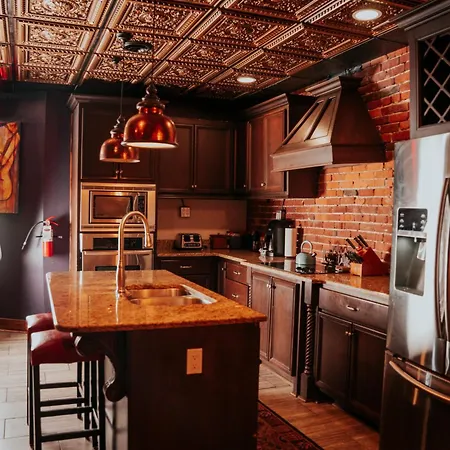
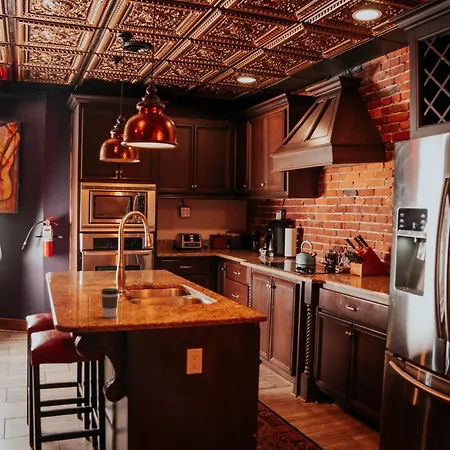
+ coffee cup (109, 302)
